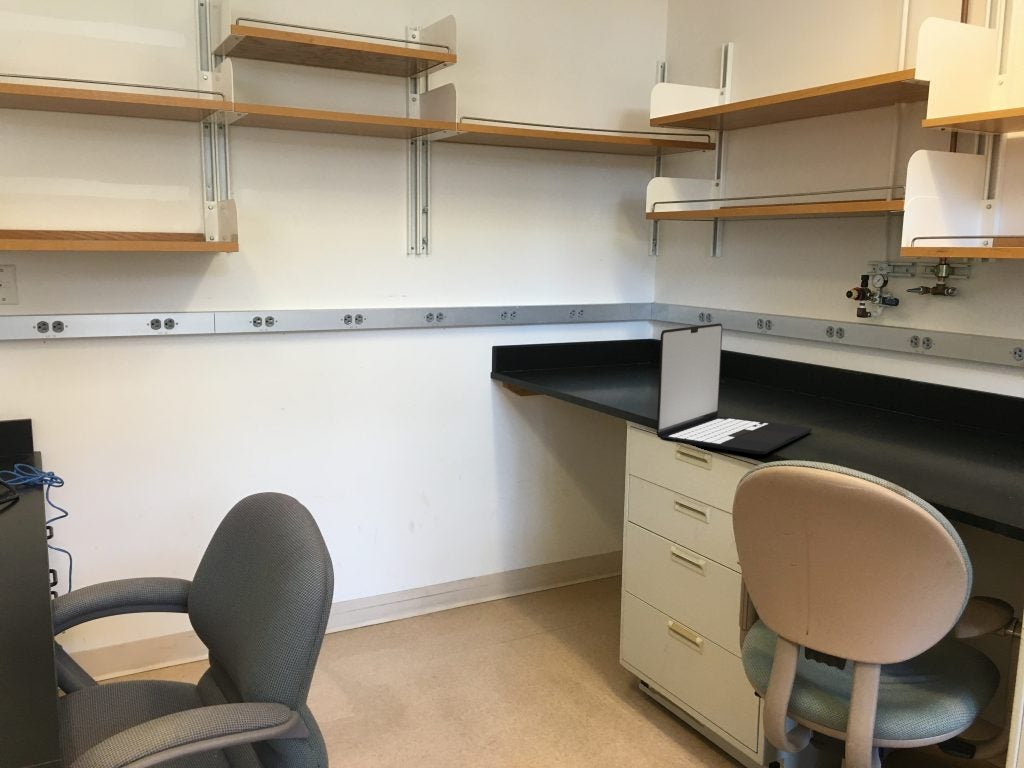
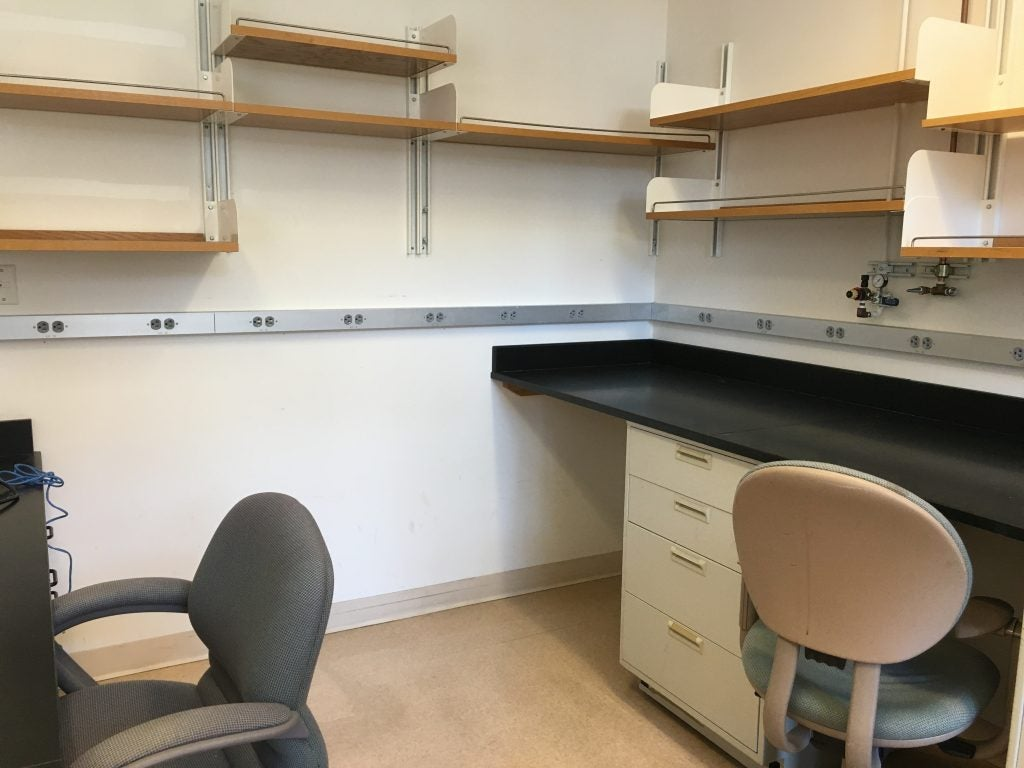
- laptop (719, 383)
